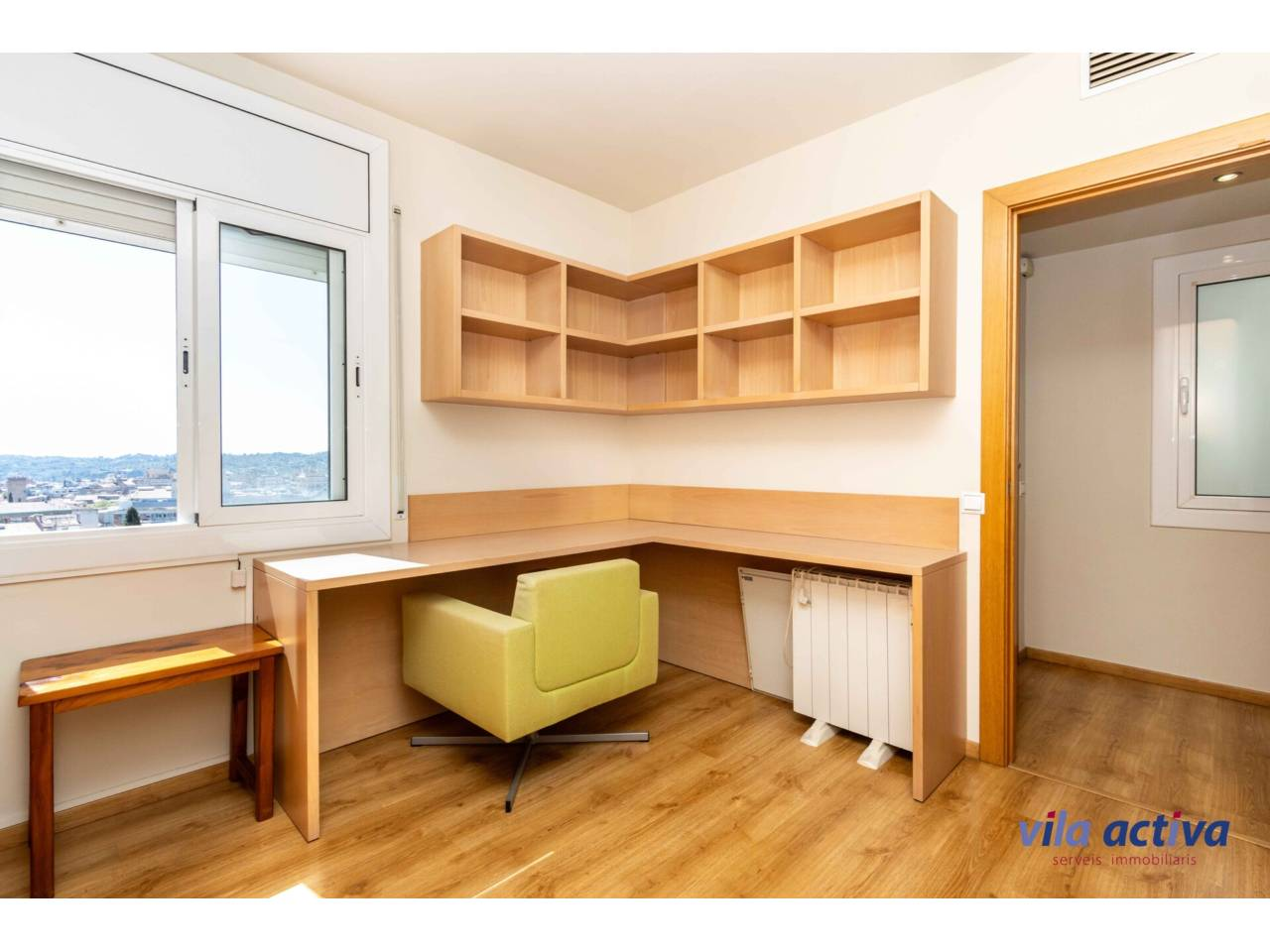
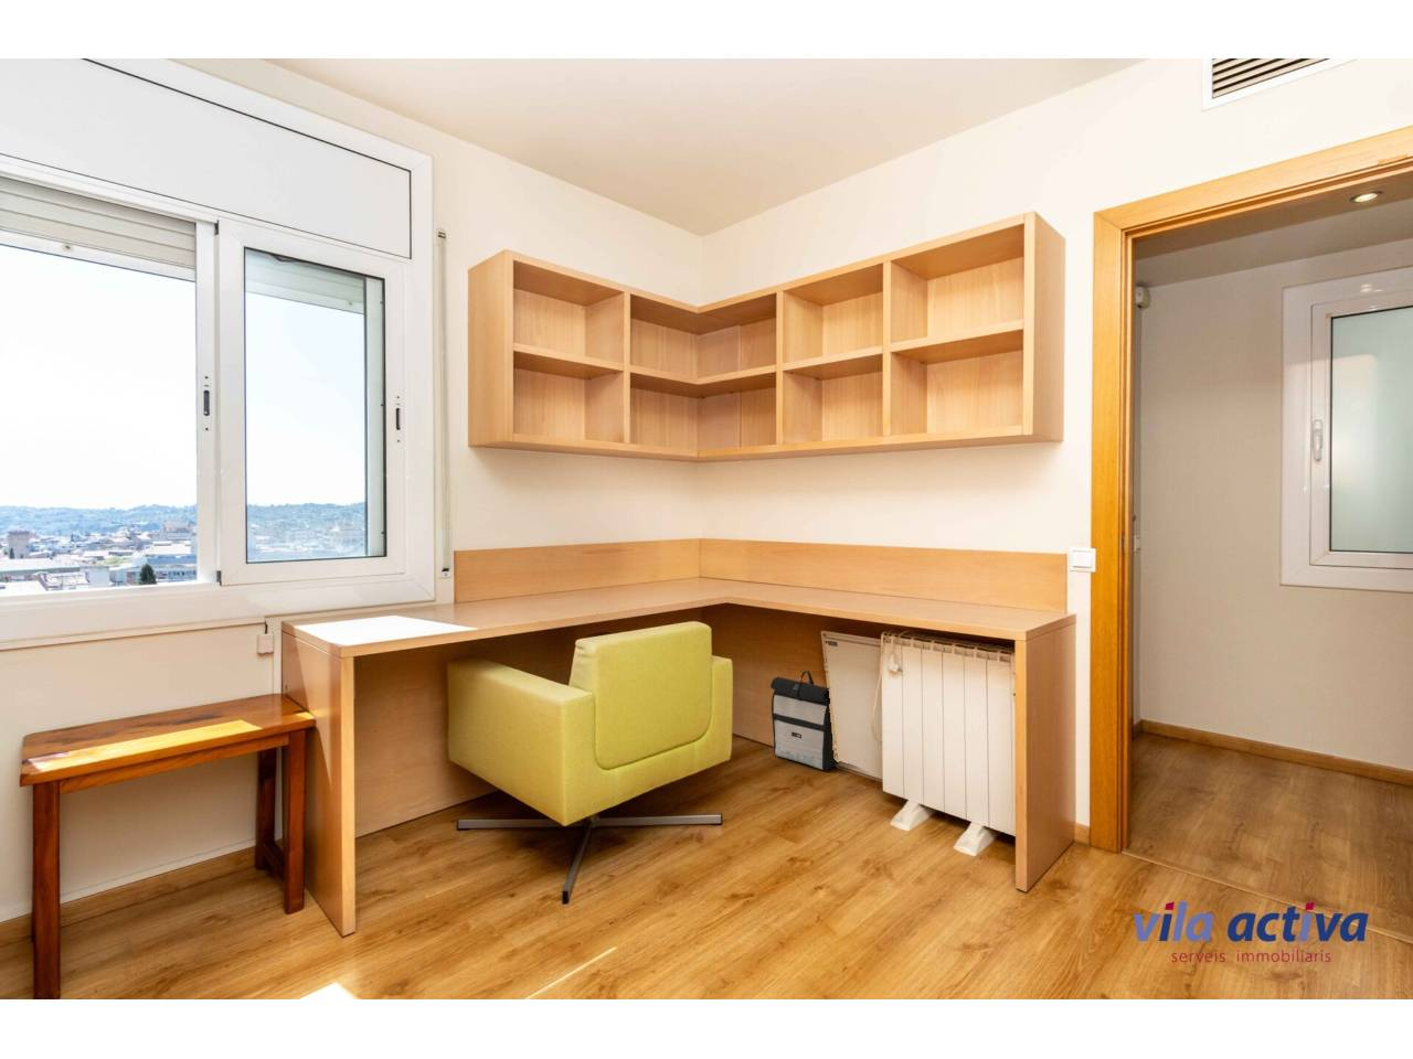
+ backpack (804, 716)
